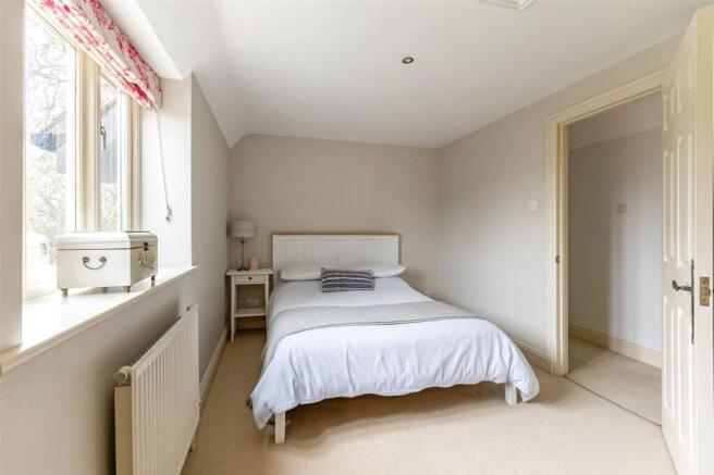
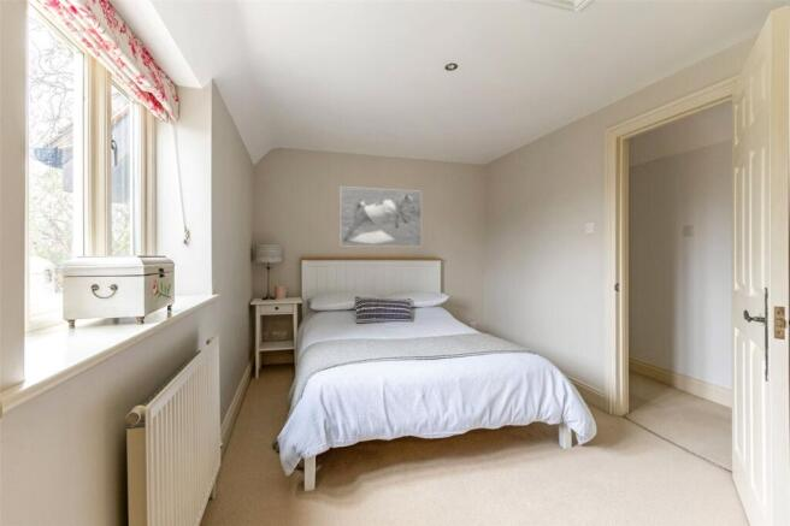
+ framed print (382, 217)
